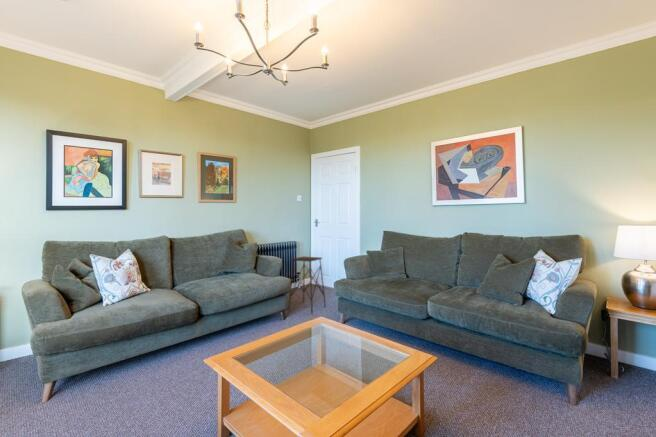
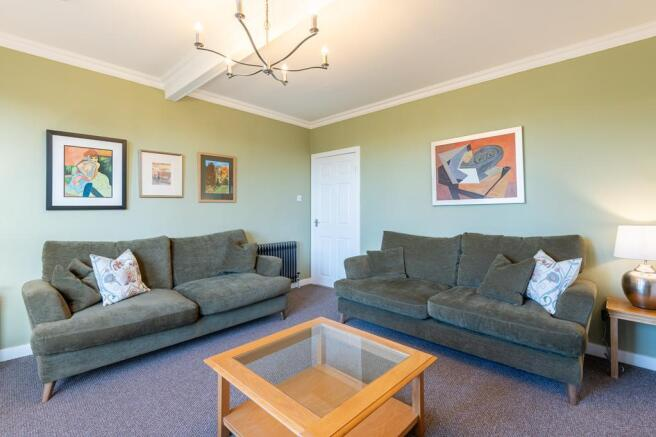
- side table (308, 284)
